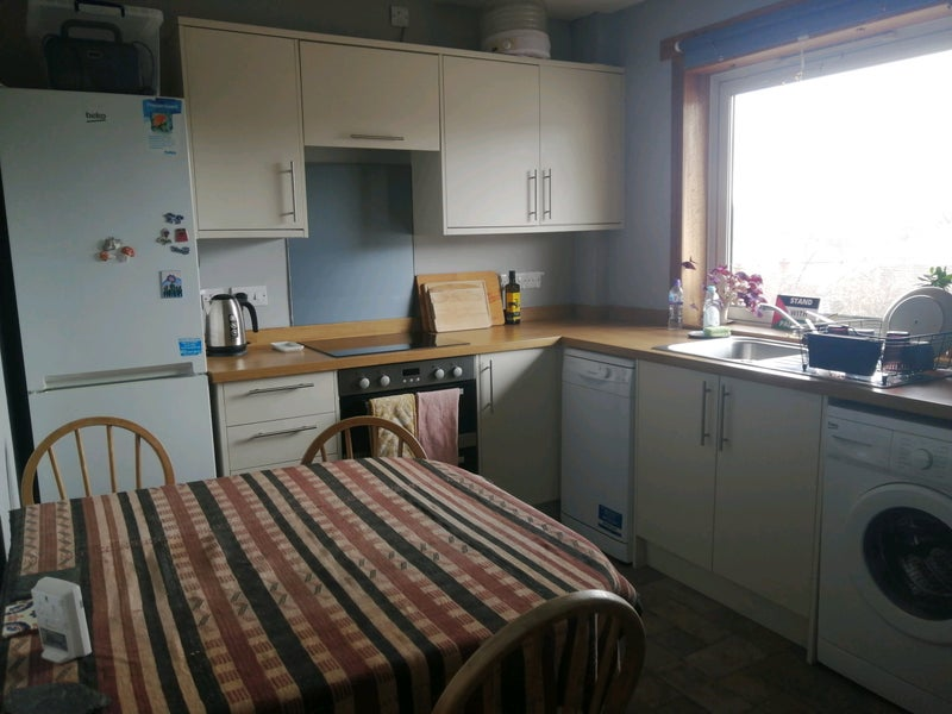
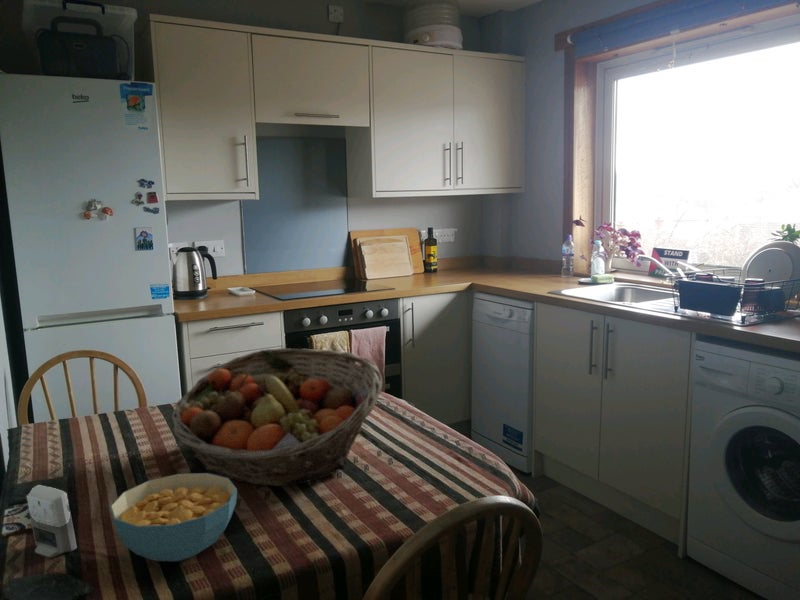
+ cereal bowl (177, 524)
+ fruit basket (278, 411)
